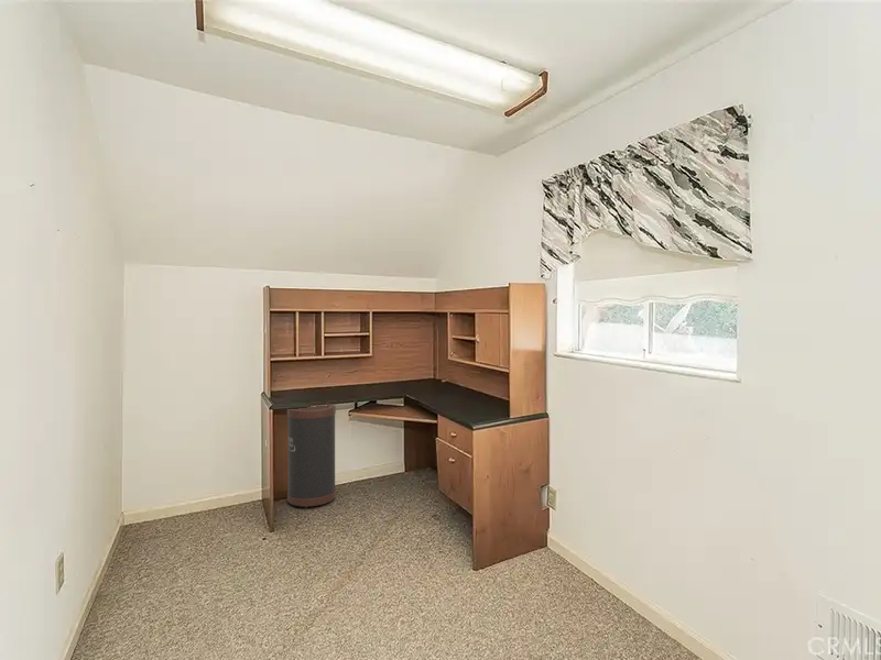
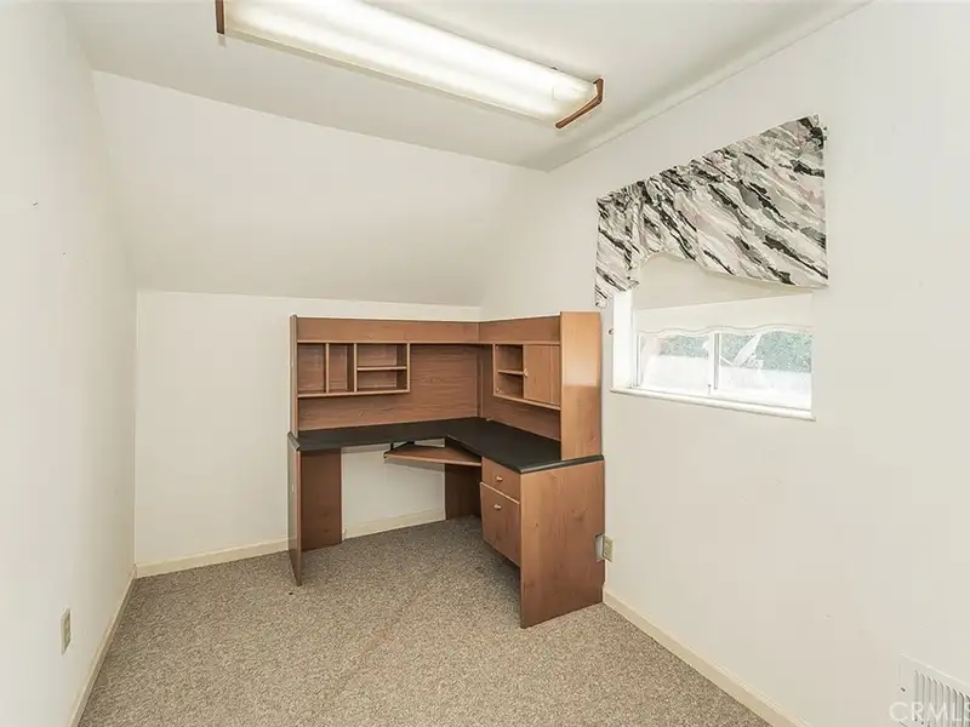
- trash can (312, 452)
